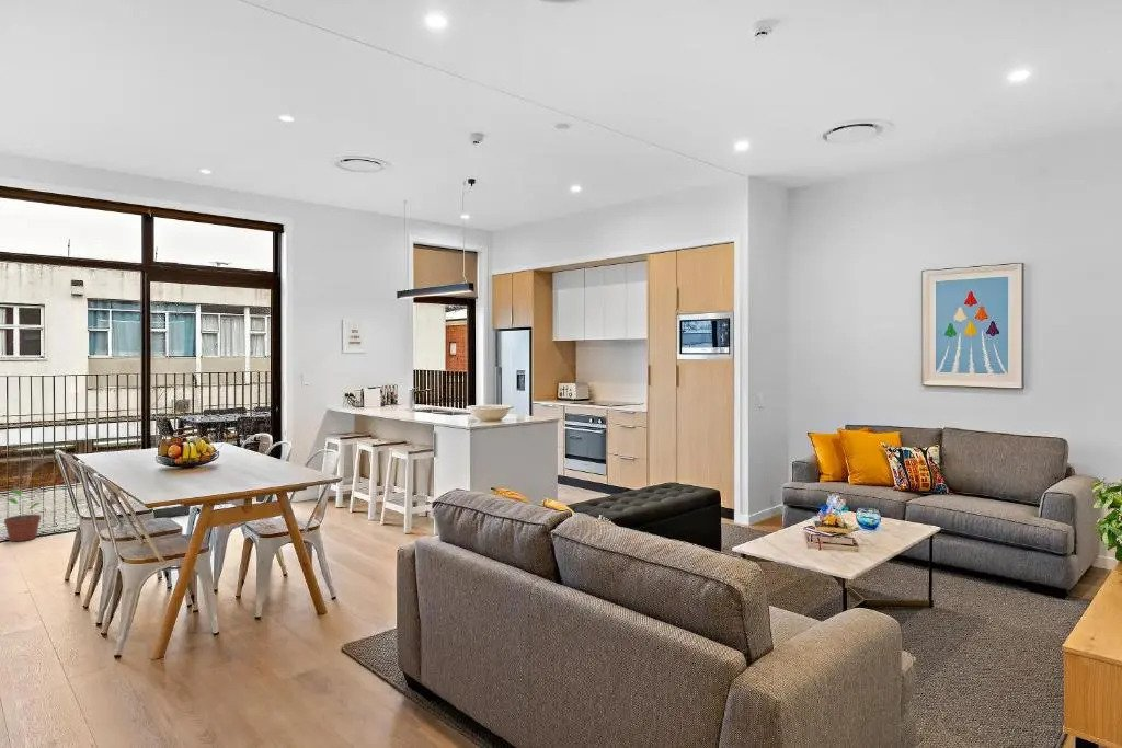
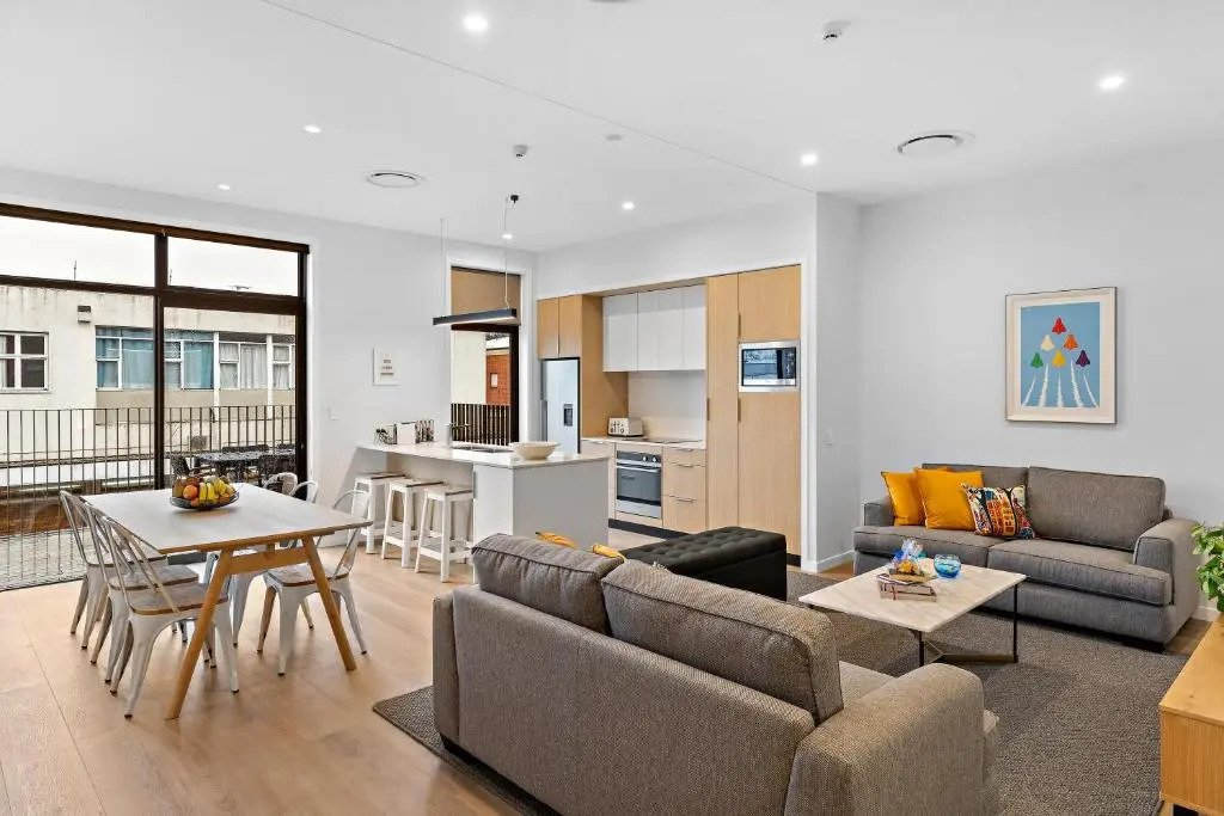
- potted plant (22, 514)
